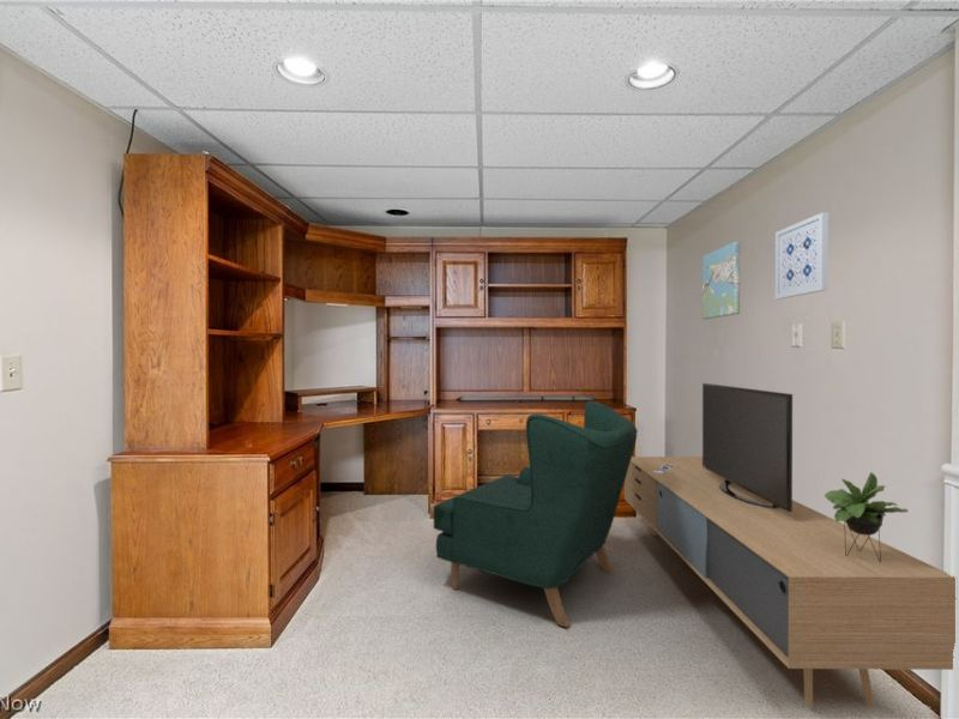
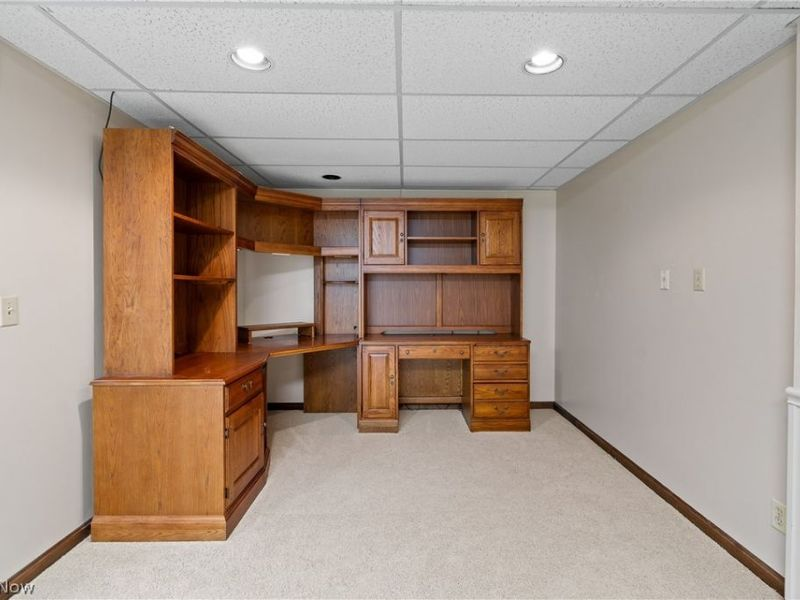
- chair (542, 493)
- map (718, 283)
- wall art (800, 259)
- media console (731, 491)
